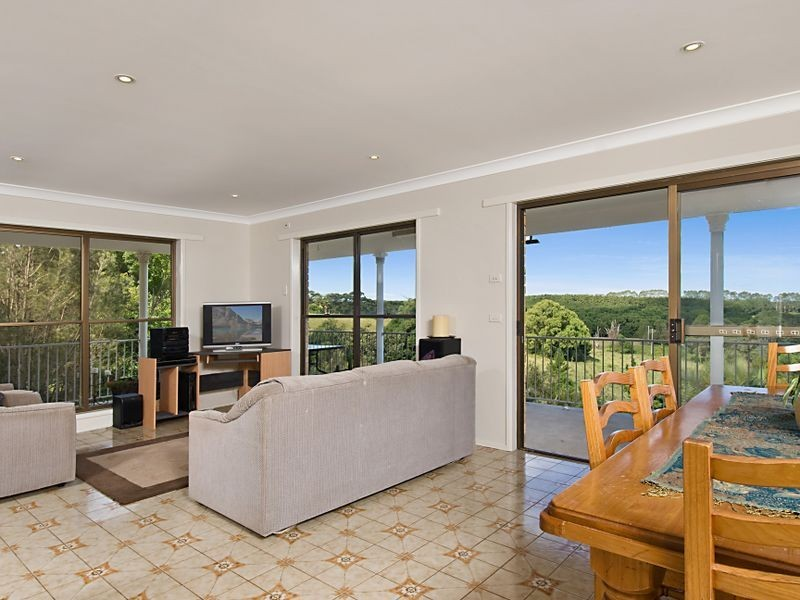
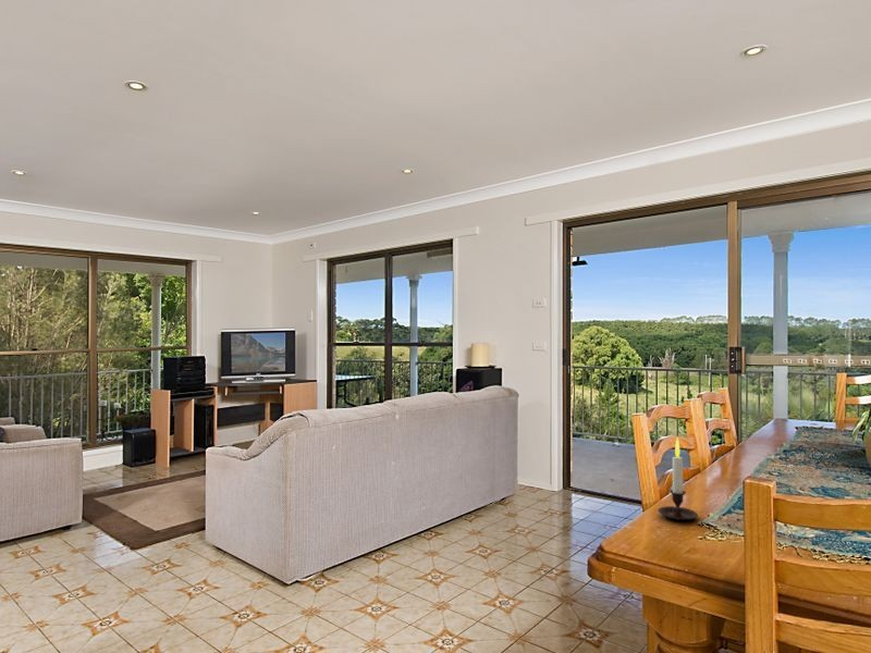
+ candle (677, 478)
